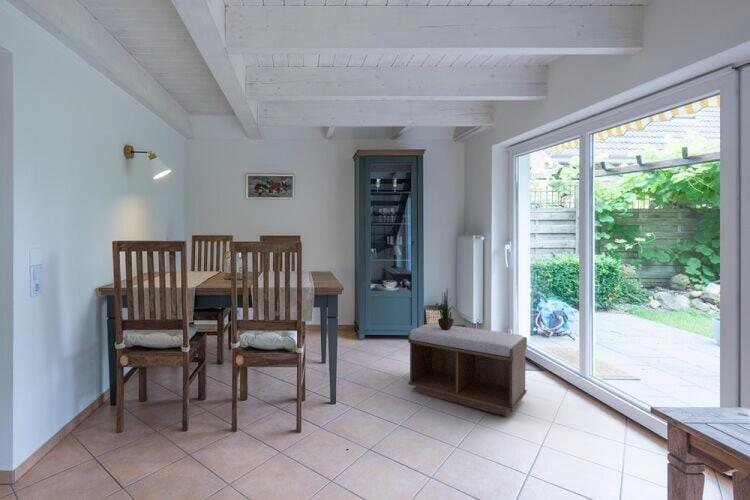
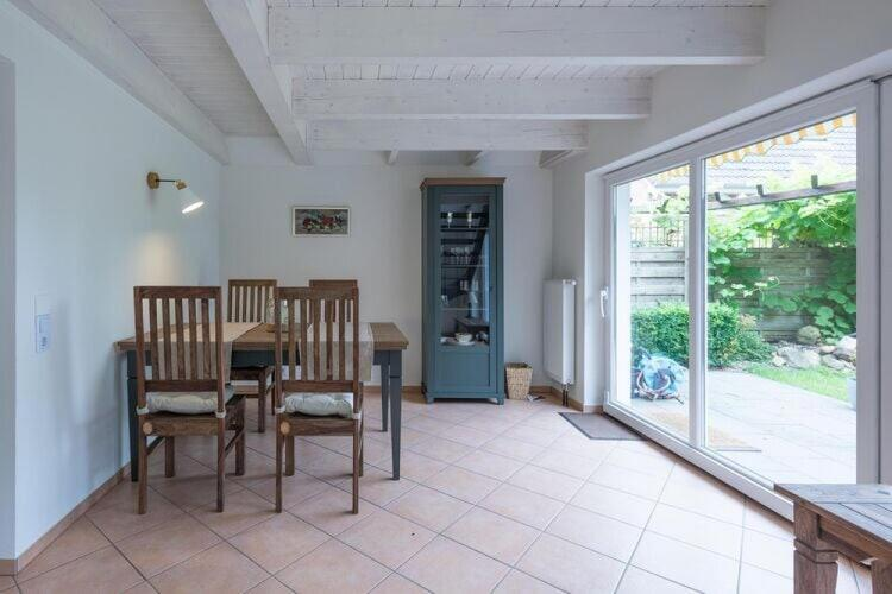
- potted plant (444, 304)
- bench (465, 363)
